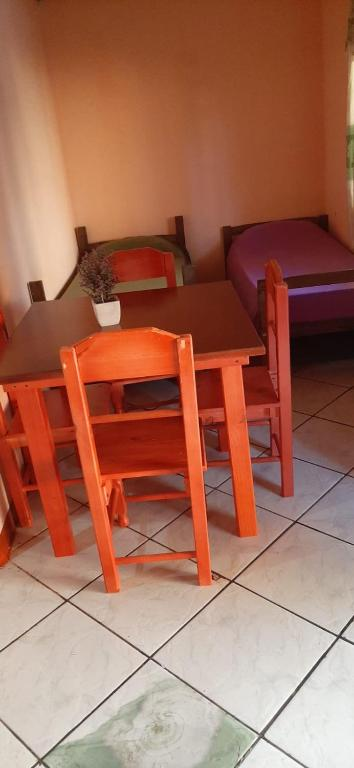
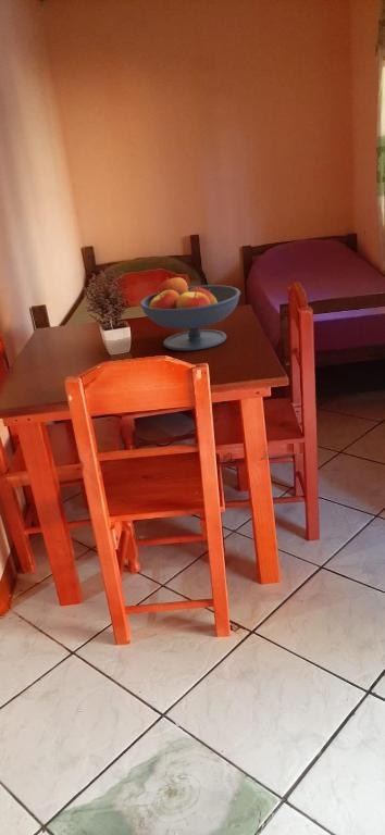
+ fruit bowl (191, 311)
